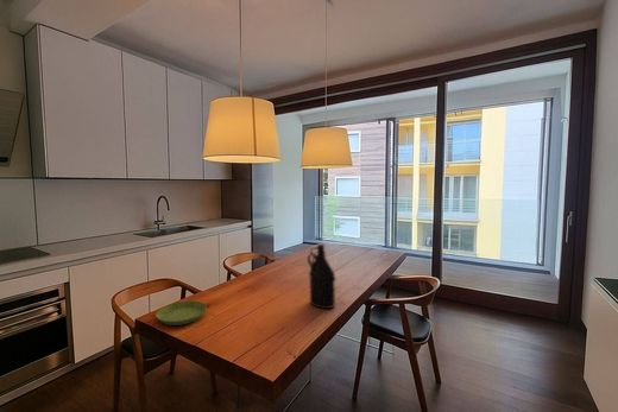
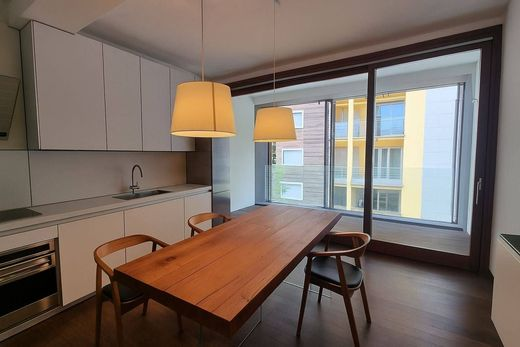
- bottle (321, 274)
- saucer (182, 313)
